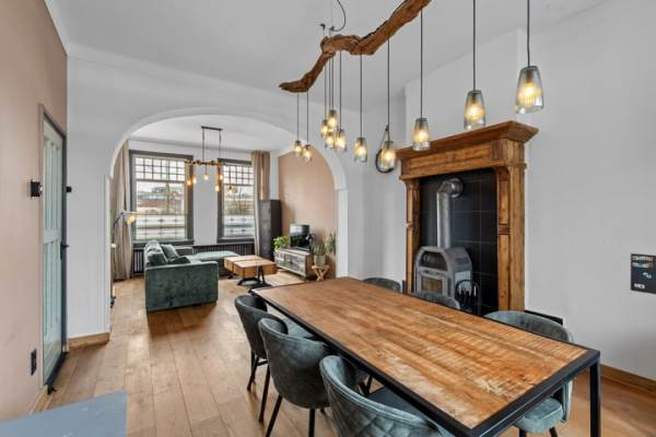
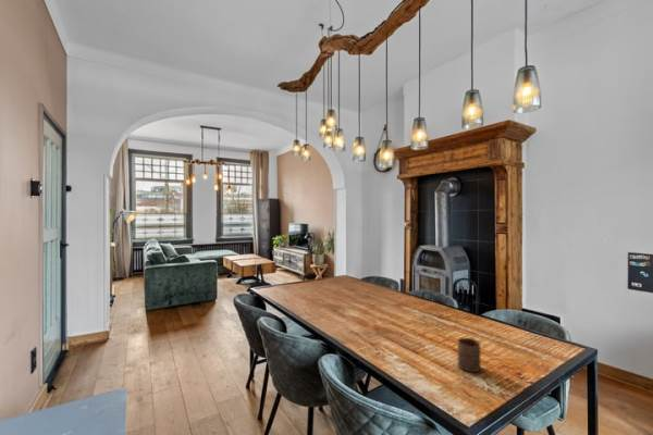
+ cup (469, 353)
